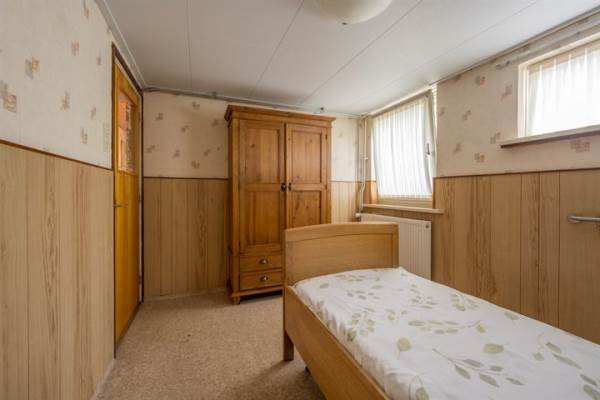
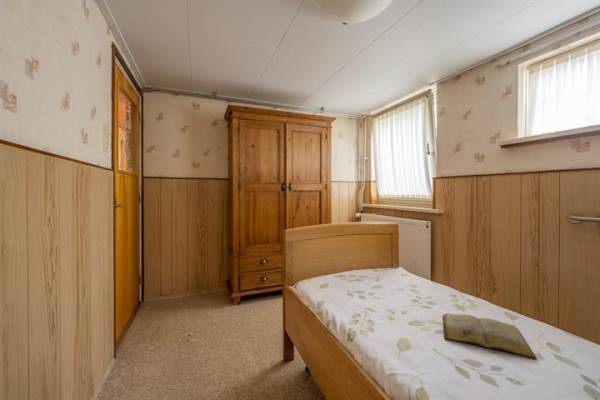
+ book (482, 330)
